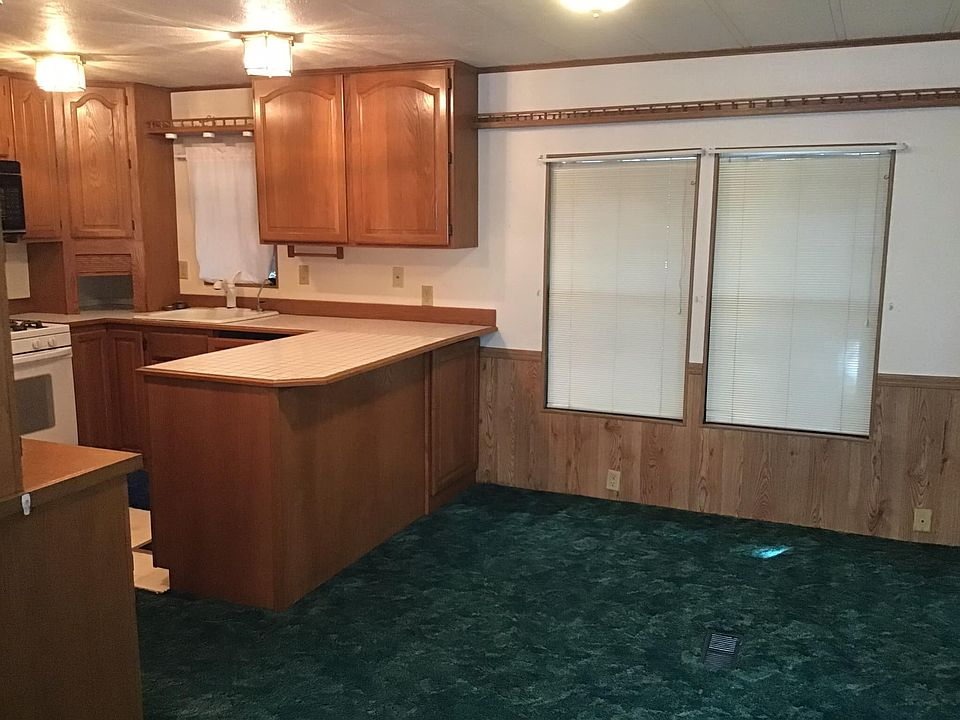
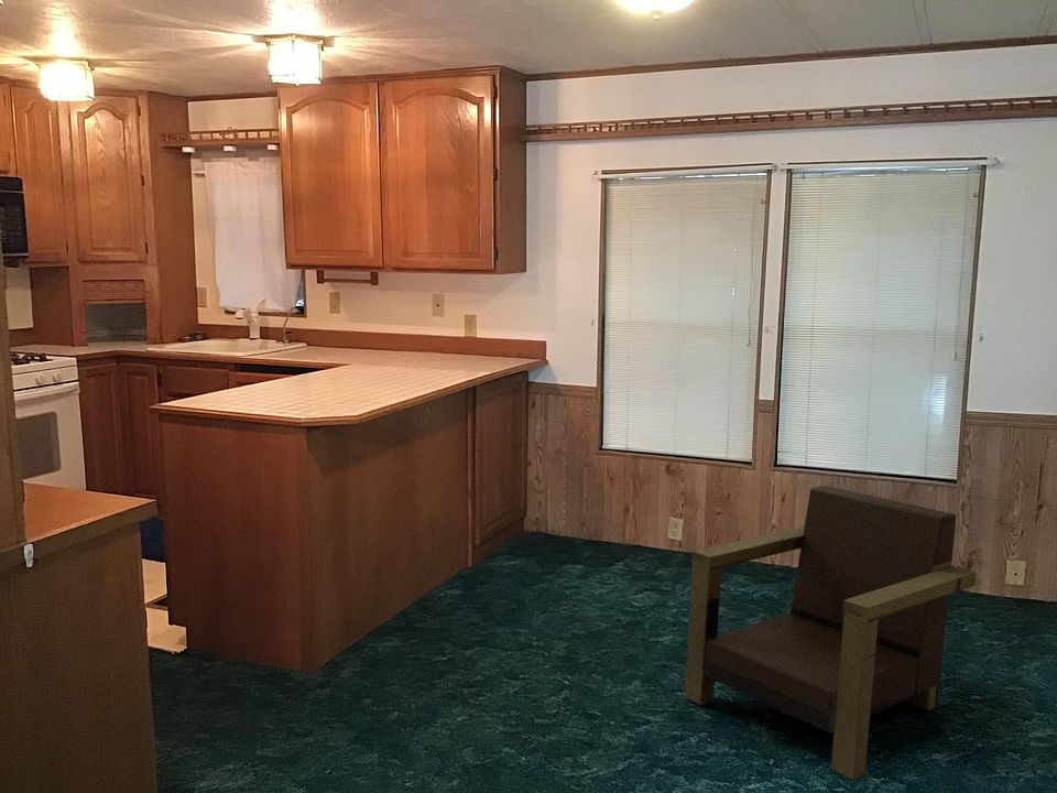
+ armchair (827, 611)
